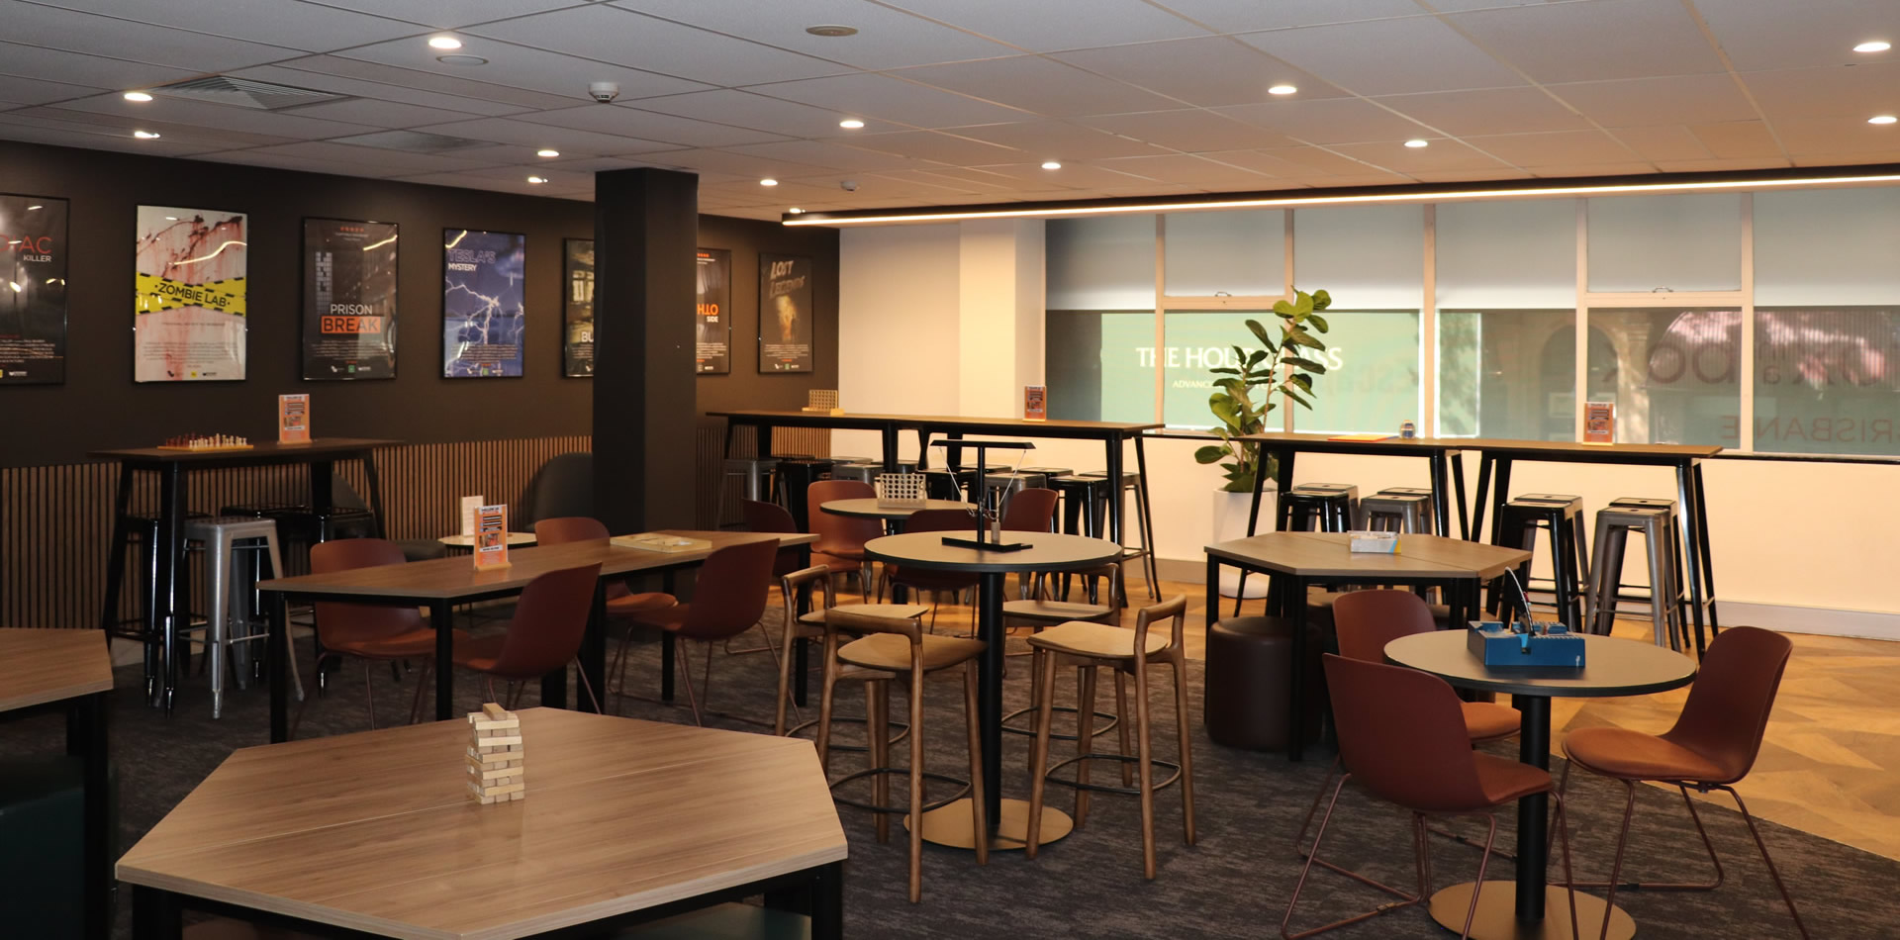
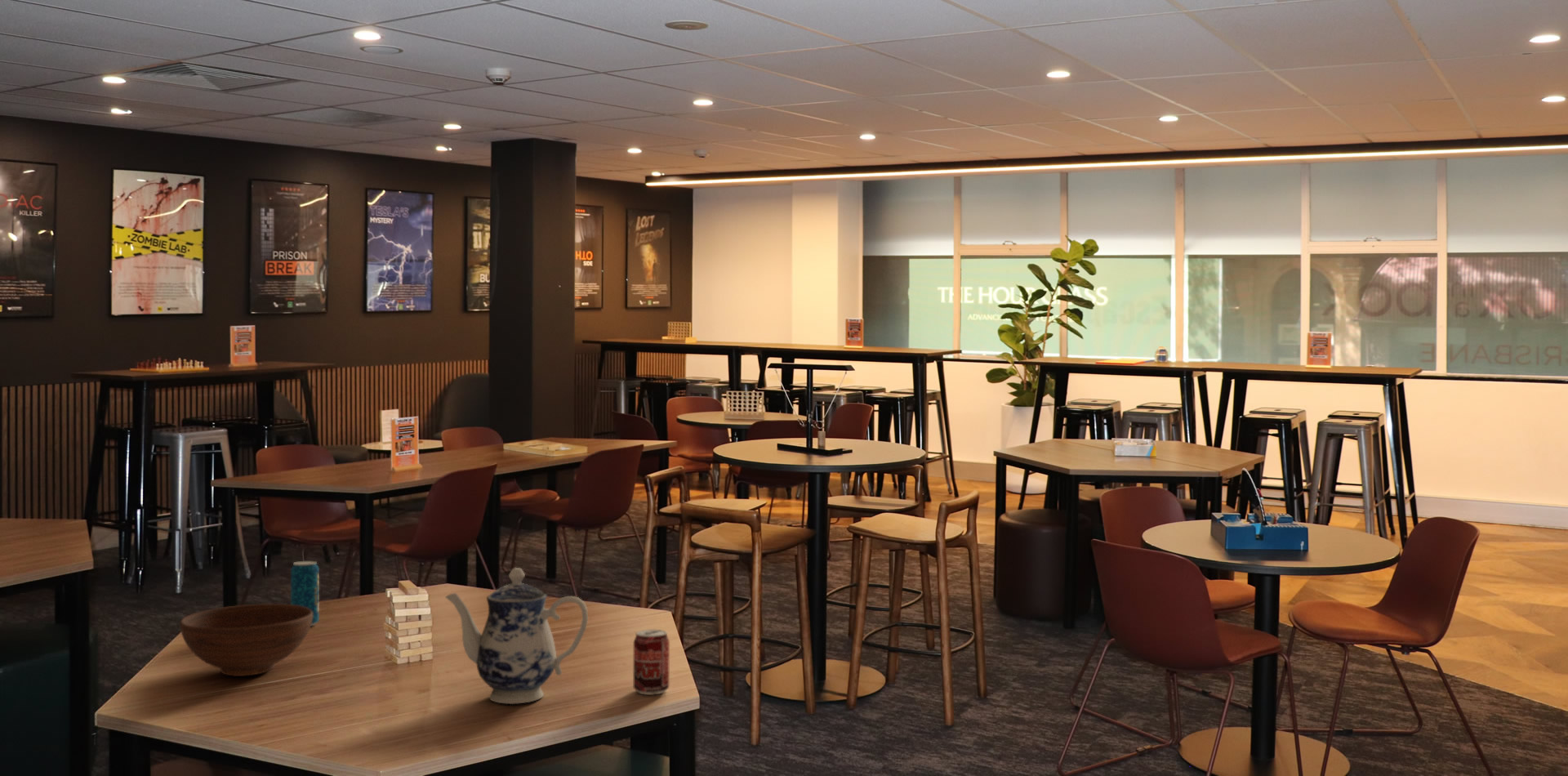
+ beverage can (651, 661)
+ bowl (247, 643)
+ beverage can (305, 594)
+ teapot (516, 632)
